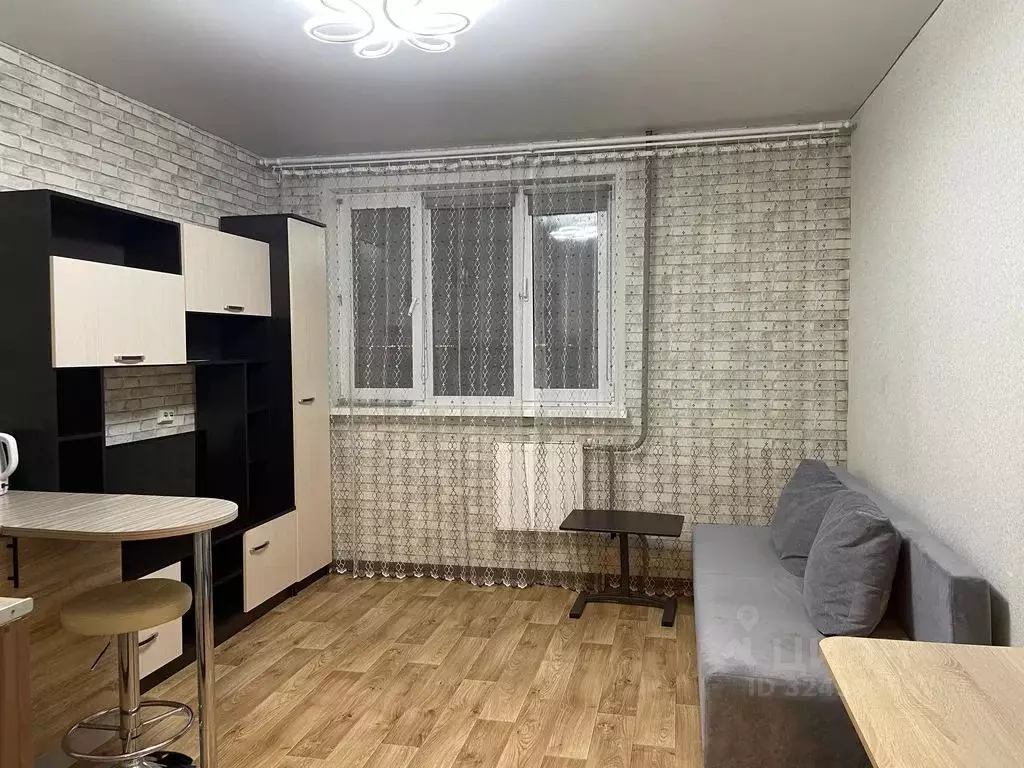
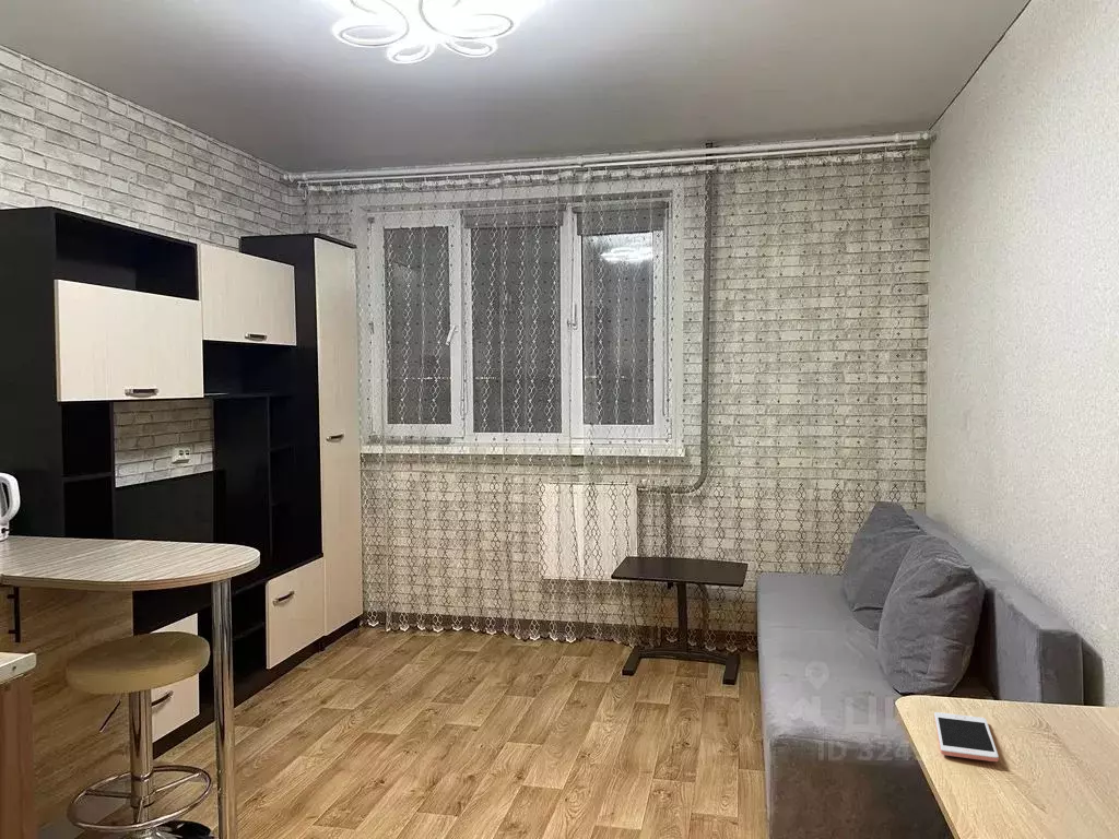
+ cell phone (964, 735)
